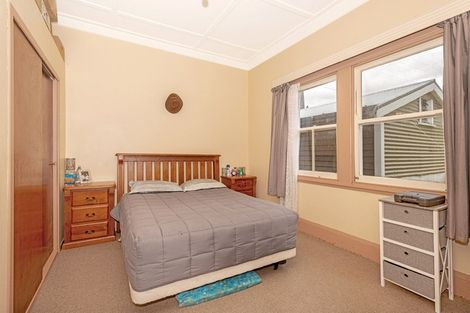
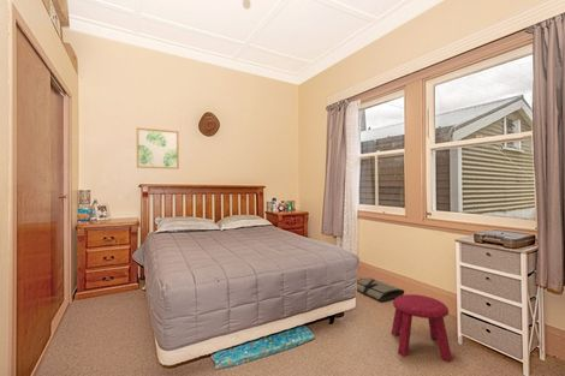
+ stool (423, 317)
+ tool roll (376, 285)
+ wall art (157, 149)
